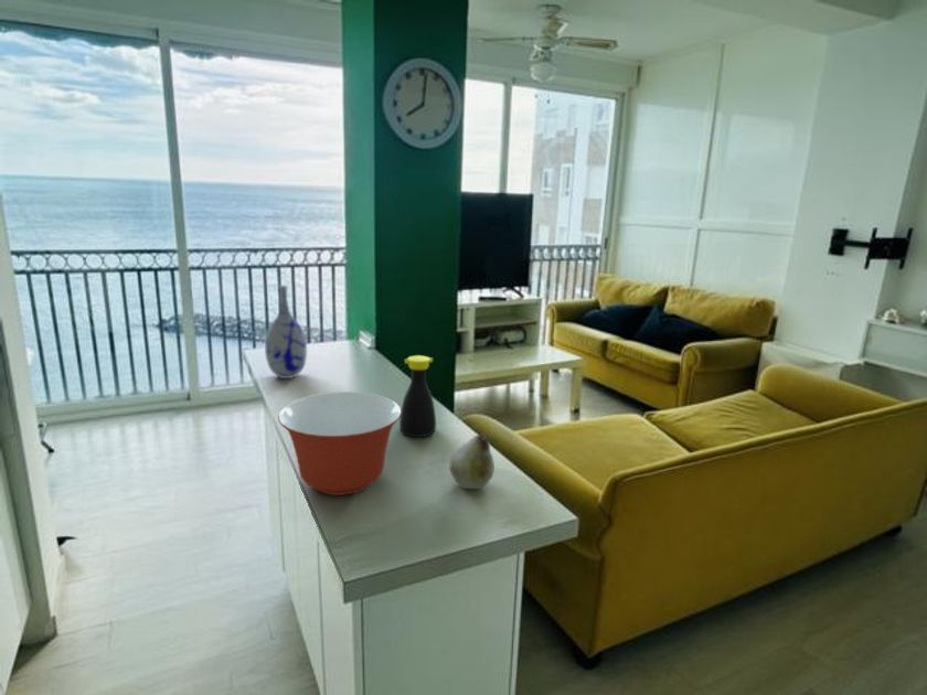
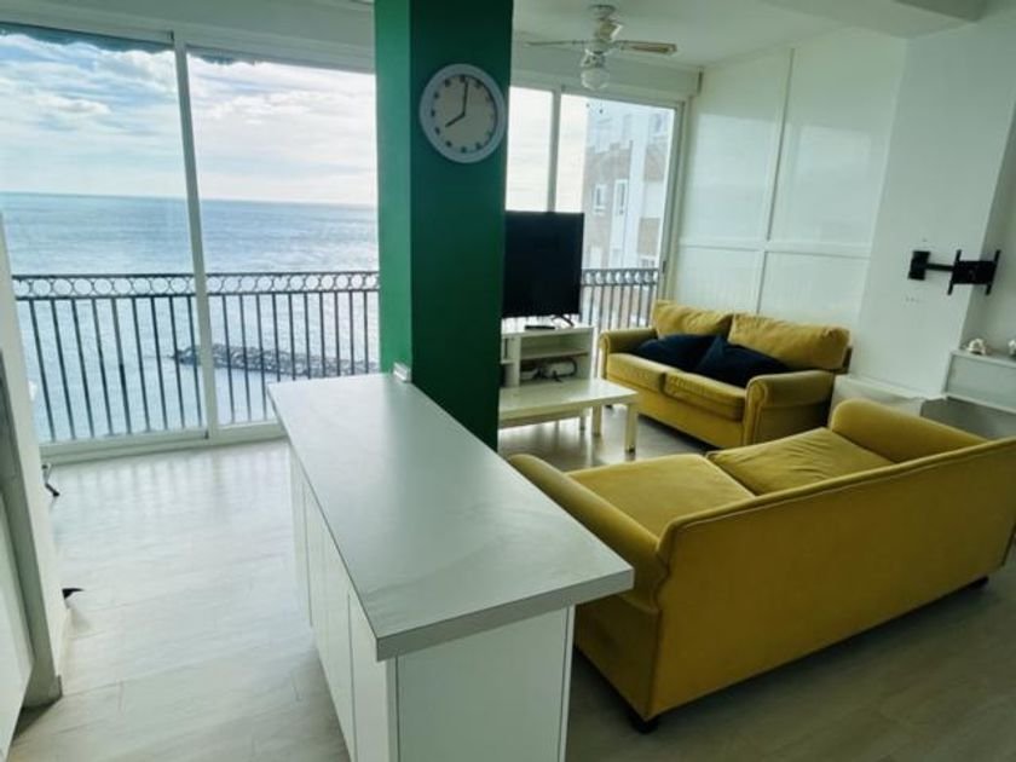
- mixing bowl (341, 446)
- bottle (418, 395)
- vase (285, 331)
- fruit (471, 459)
